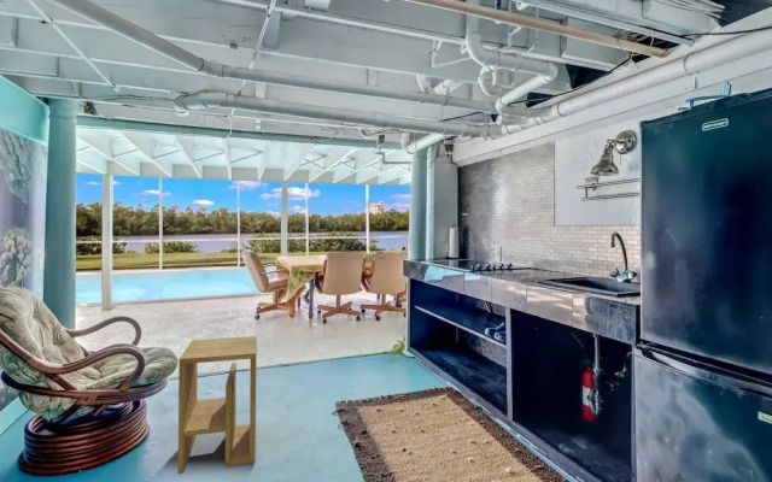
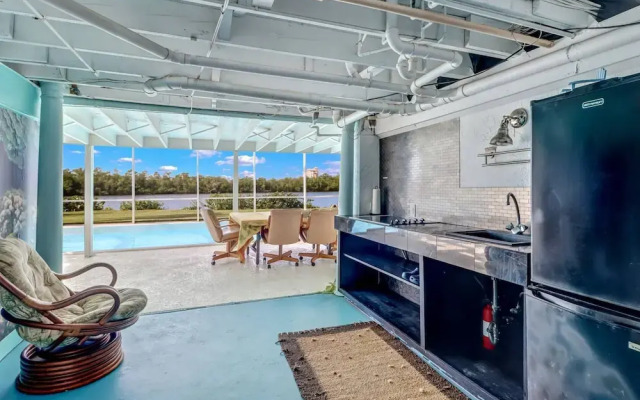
- side table (221, 398)
